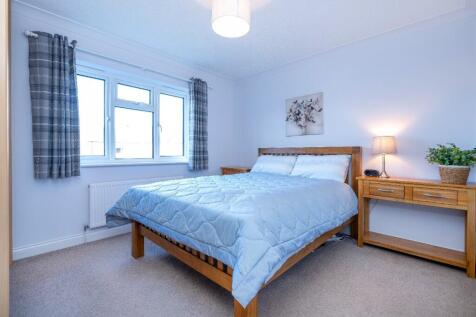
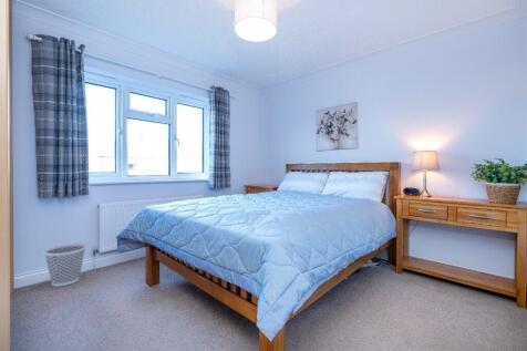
+ wastebasket (65, 265)
